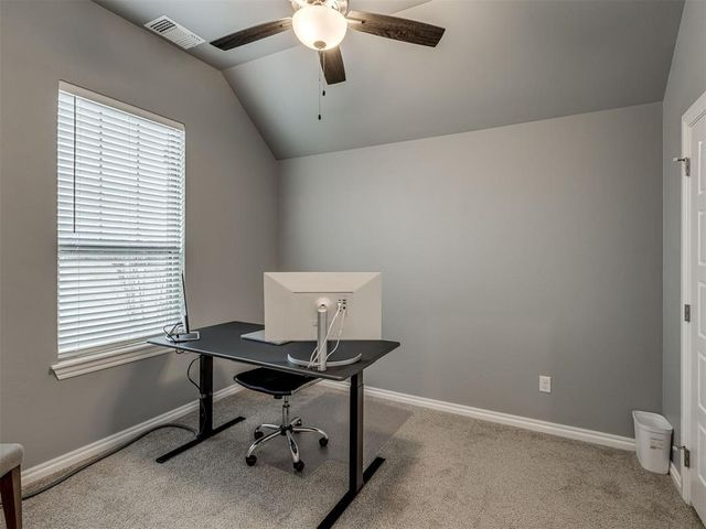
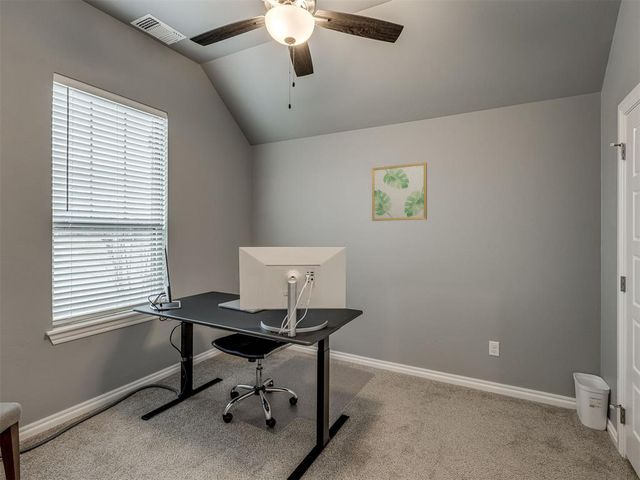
+ wall art (398, 192)
